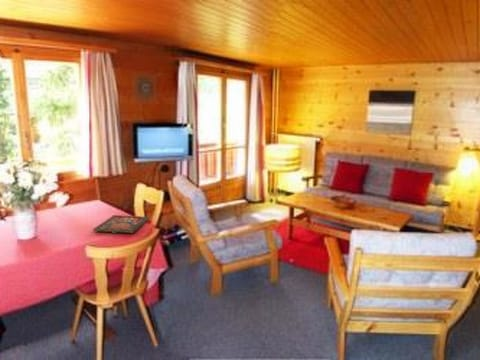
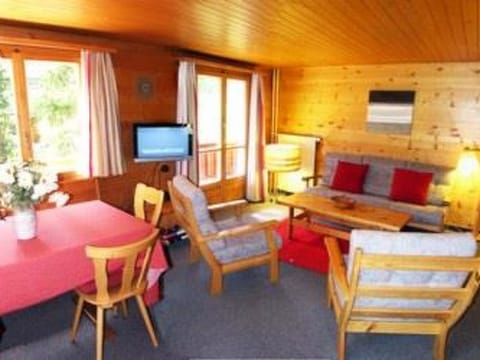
- board game (122, 223)
